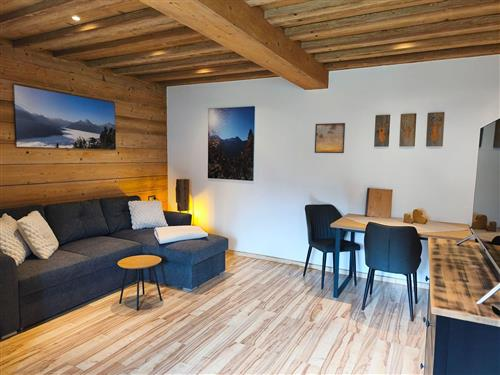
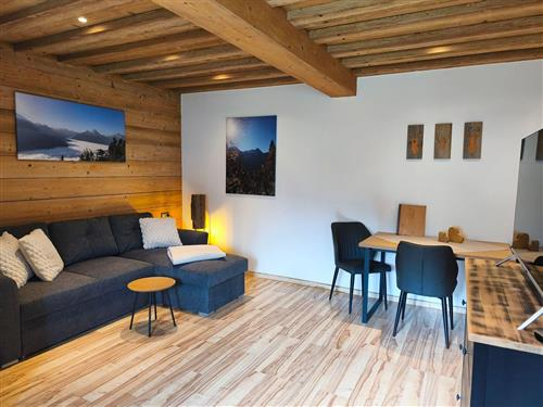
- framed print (329, 138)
